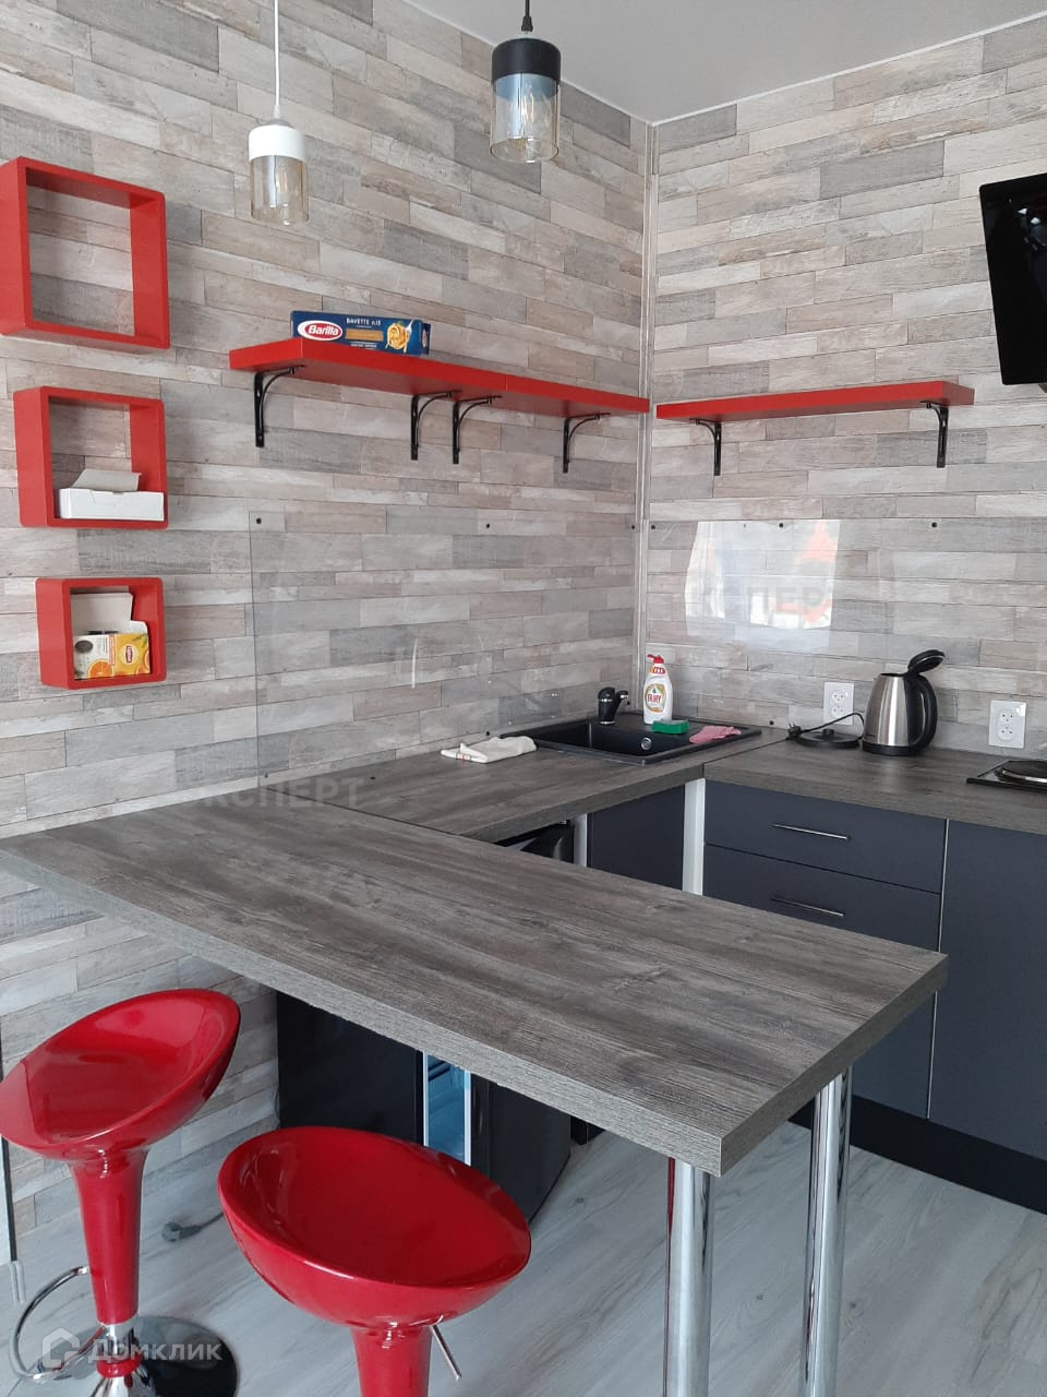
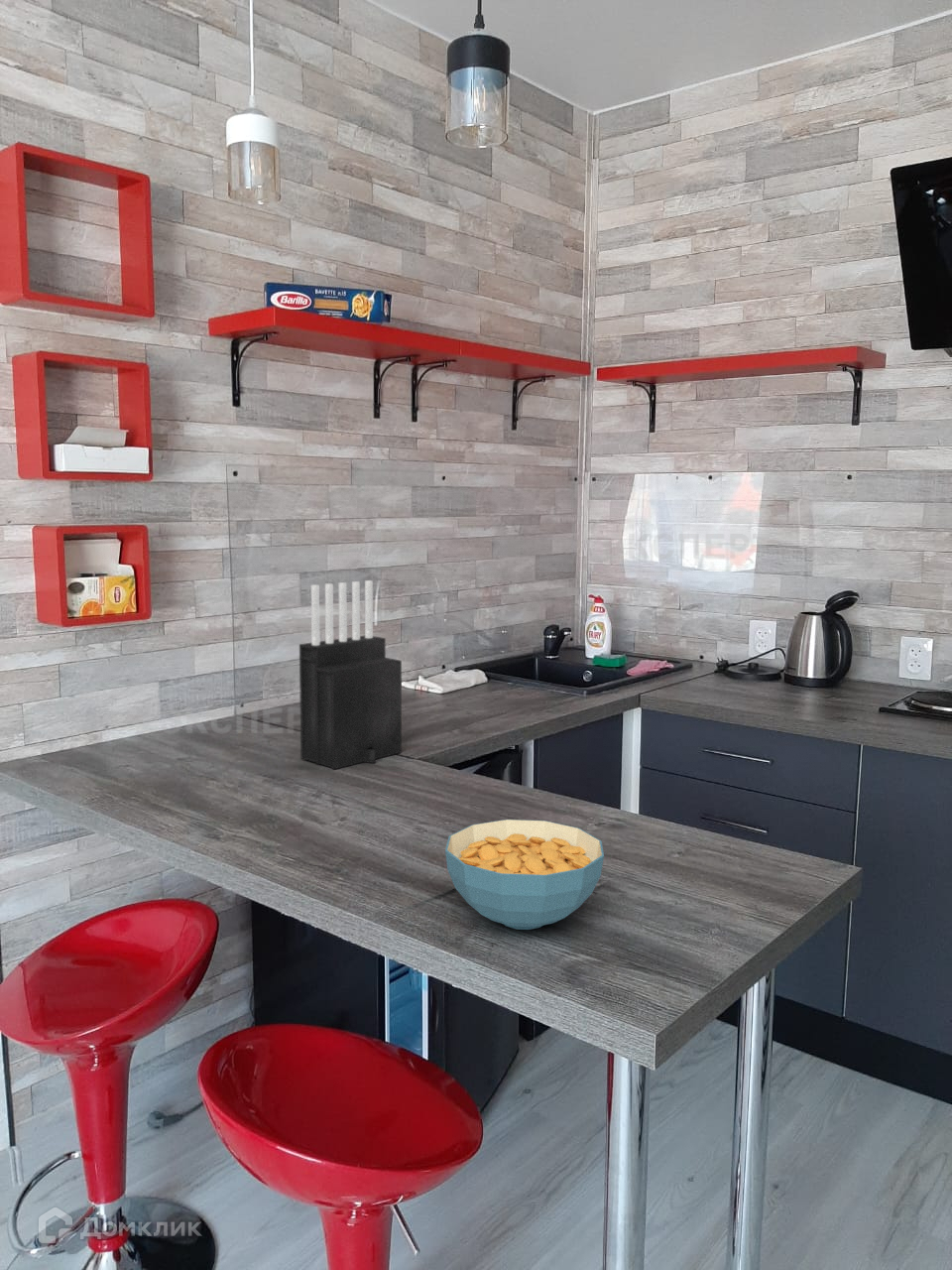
+ knife block (354, 672)
+ cereal bowl (524, 882)
